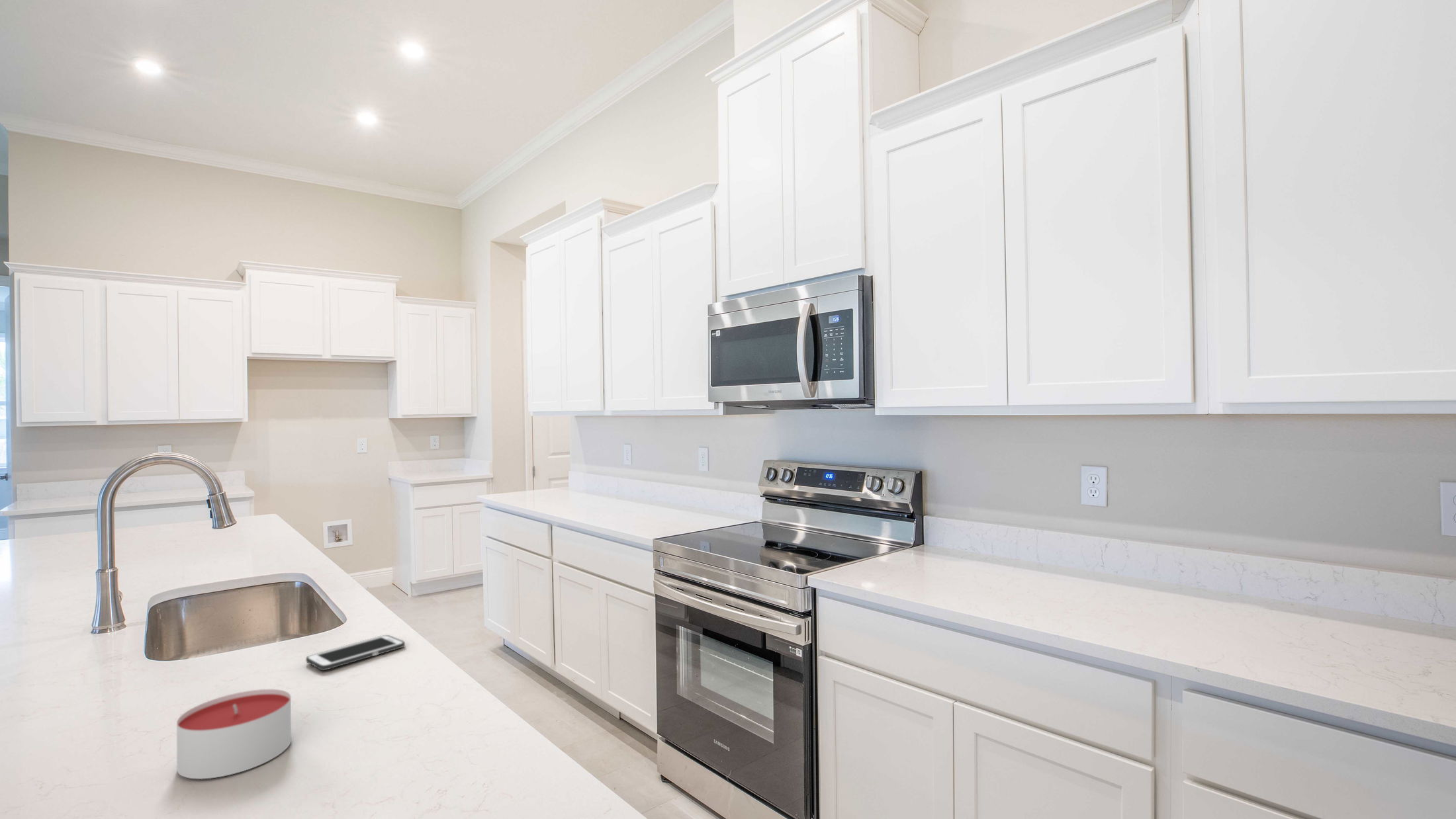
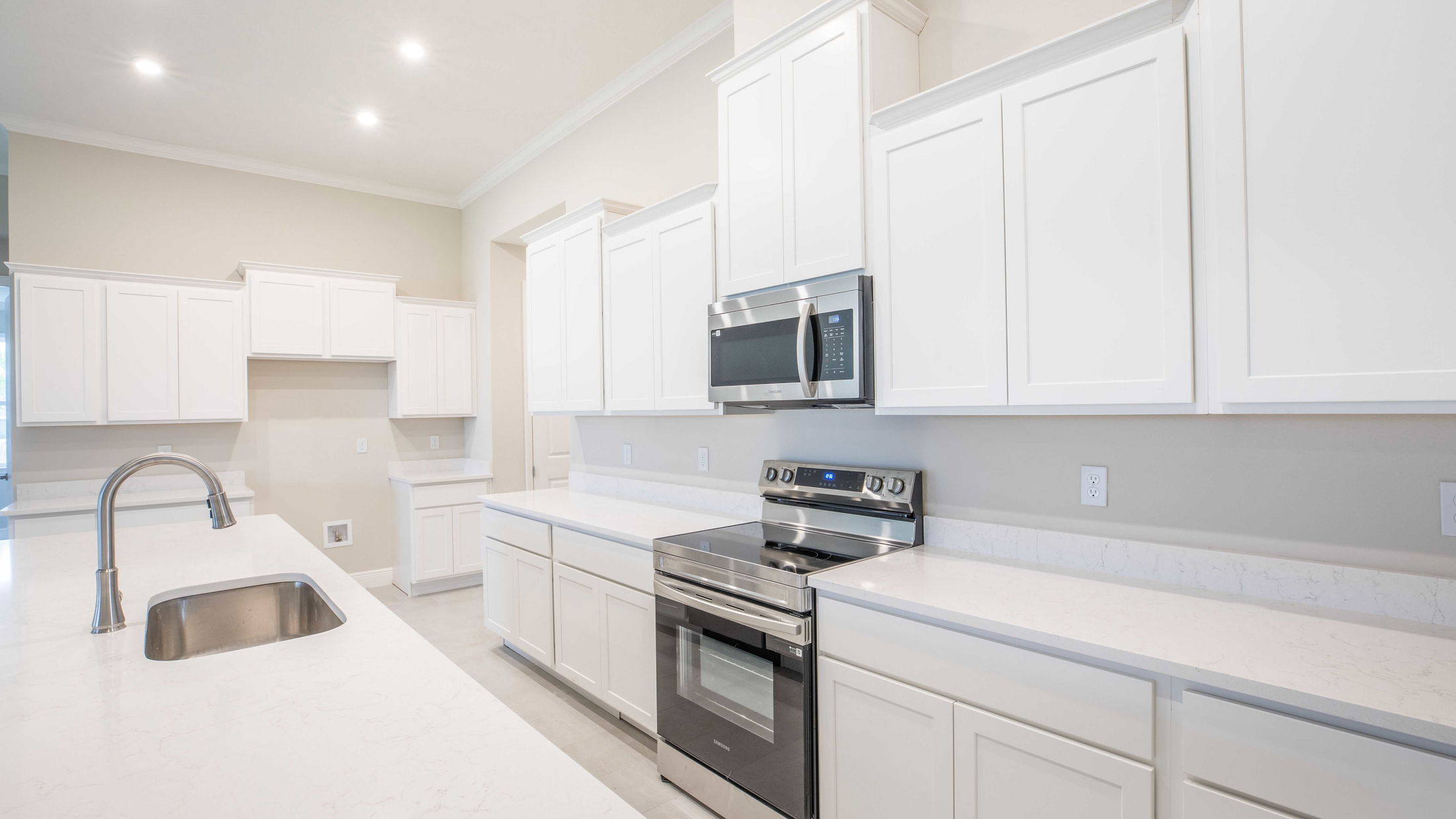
- cell phone (357, 652)
- candle (236, 729)
